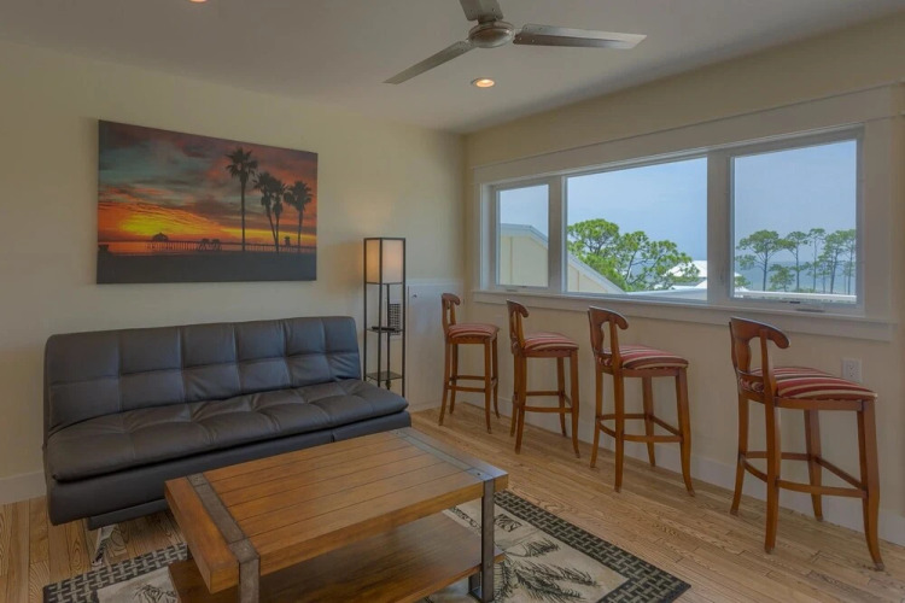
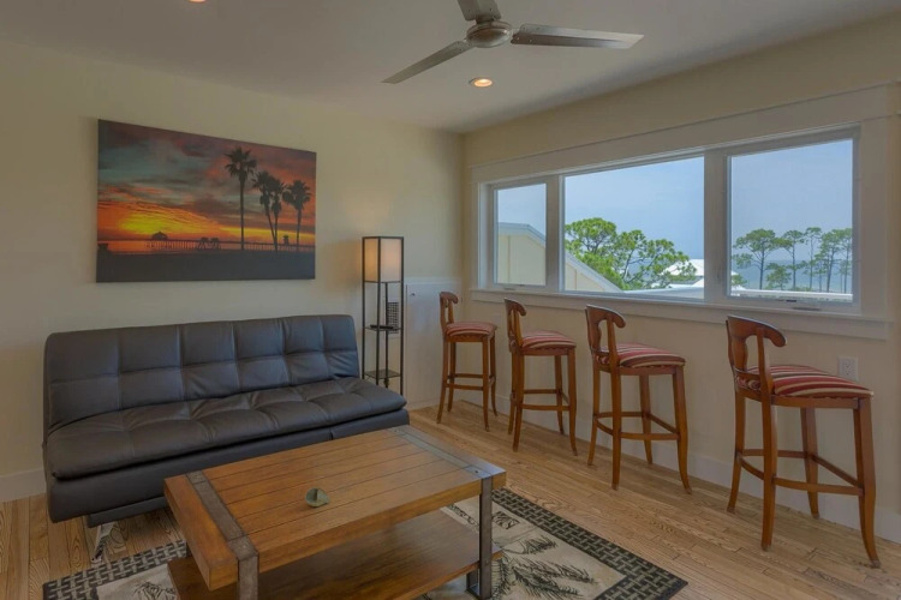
+ seashell (316, 494)
